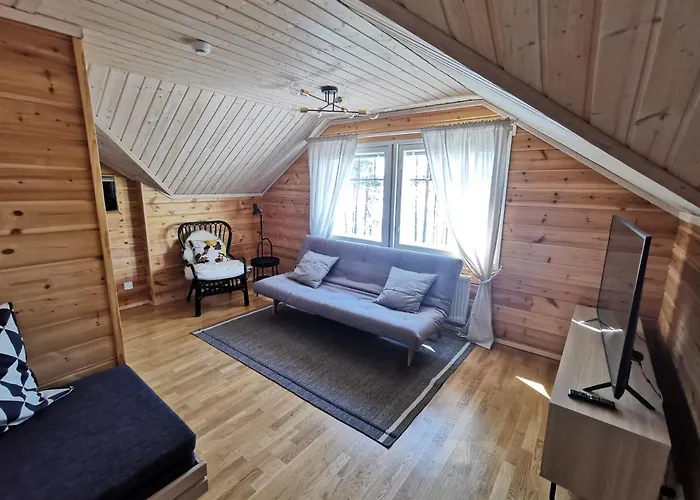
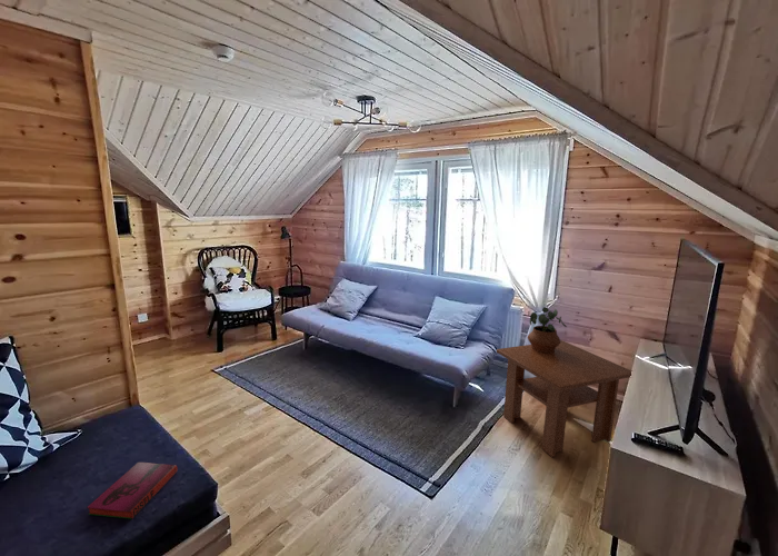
+ coffee table (557, 395)
+ potted plant (547, 328)
+ hardback book (136, 487)
